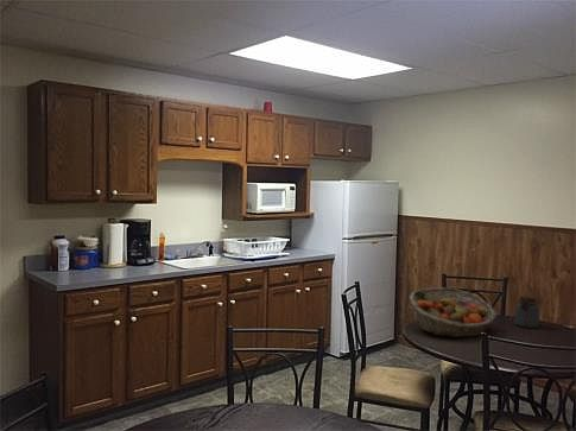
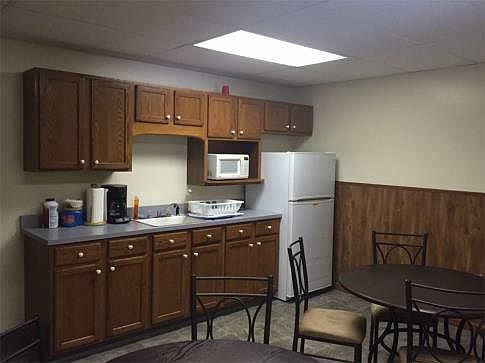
- fruit basket (451, 311)
- jar (527, 310)
